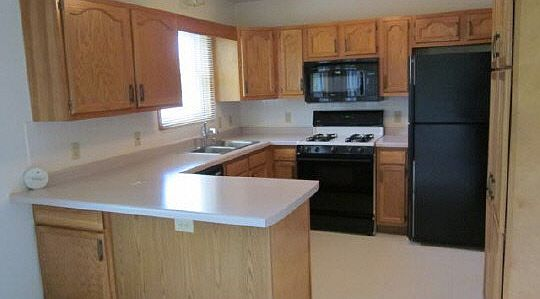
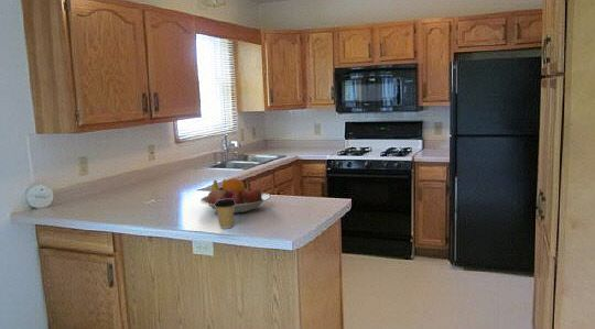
+ fruit bowl (235, 195)
+ coffee cup (225, 213)
